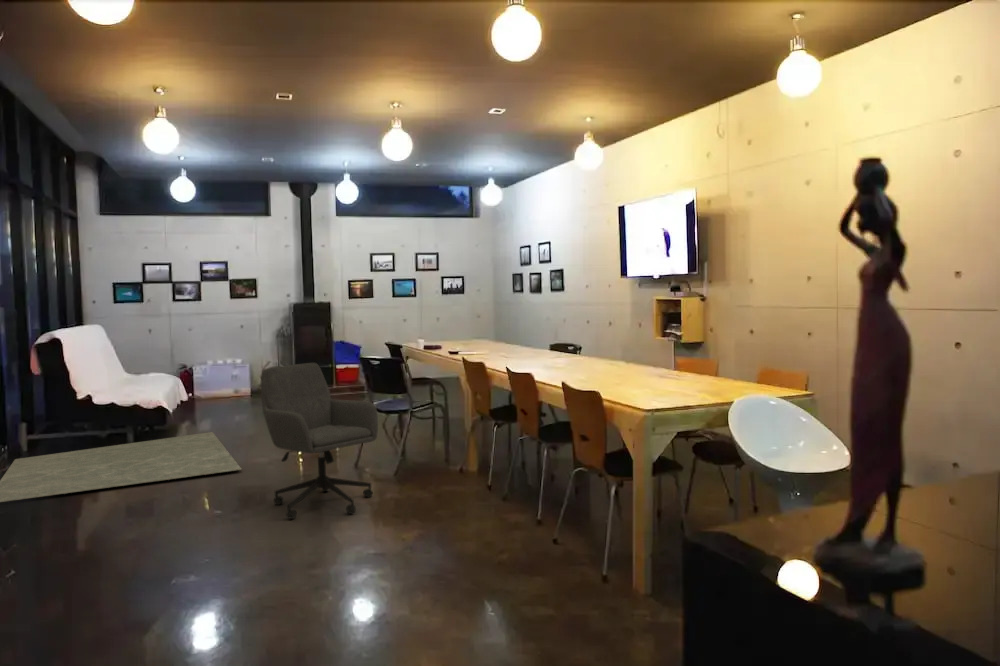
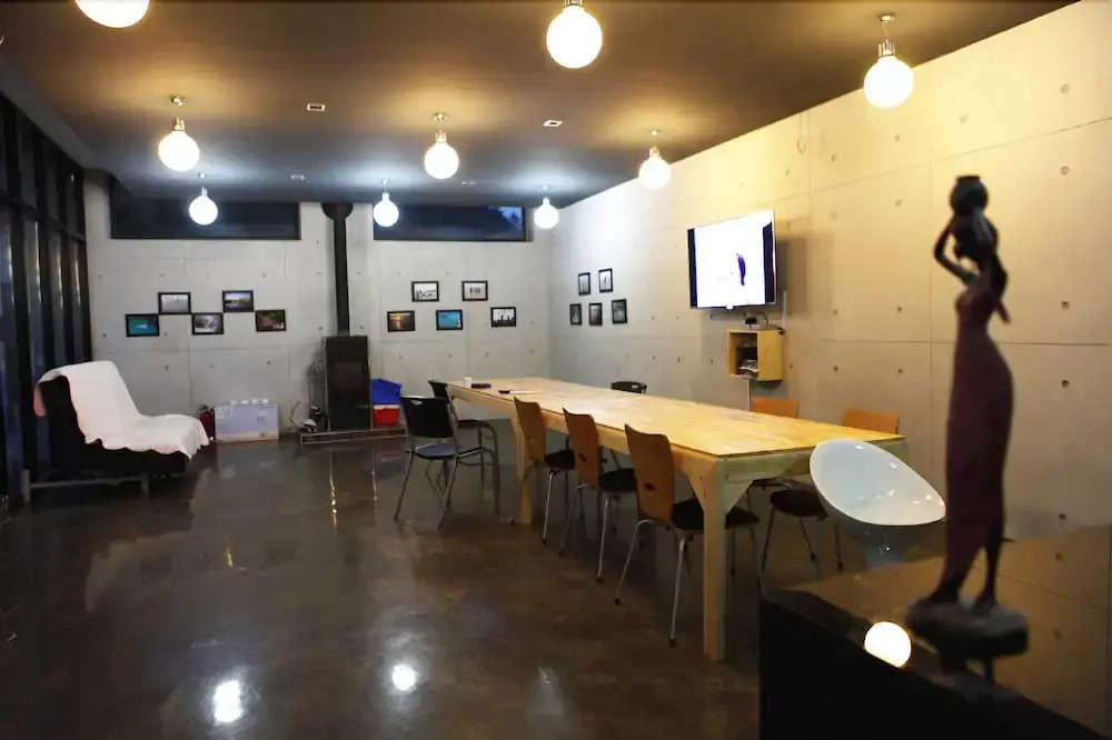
- rug (122, 454)
- office chair (318, 435)
